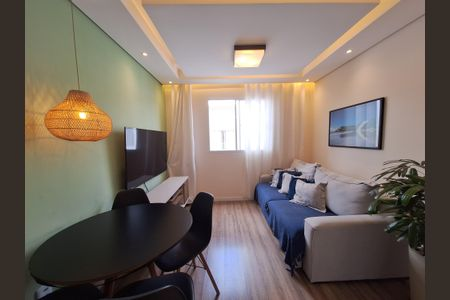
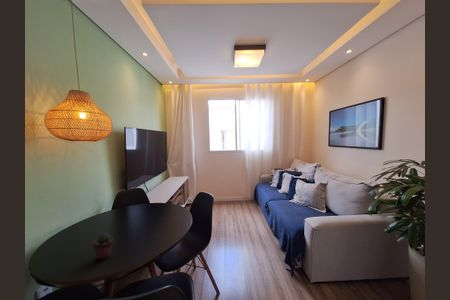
+ potted succulent (103, 245)
